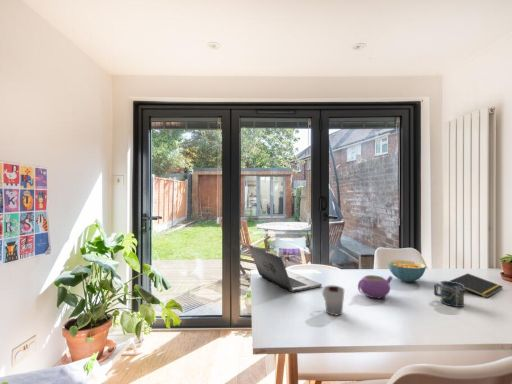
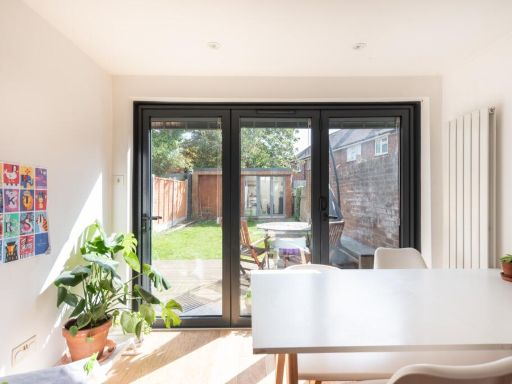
- teapot (375, 286)
- cereal bowl (406, 272)
- notepad (476, 284)
- cup (448, 292)
- cup (331, 299)
- laptop (283, 265)
